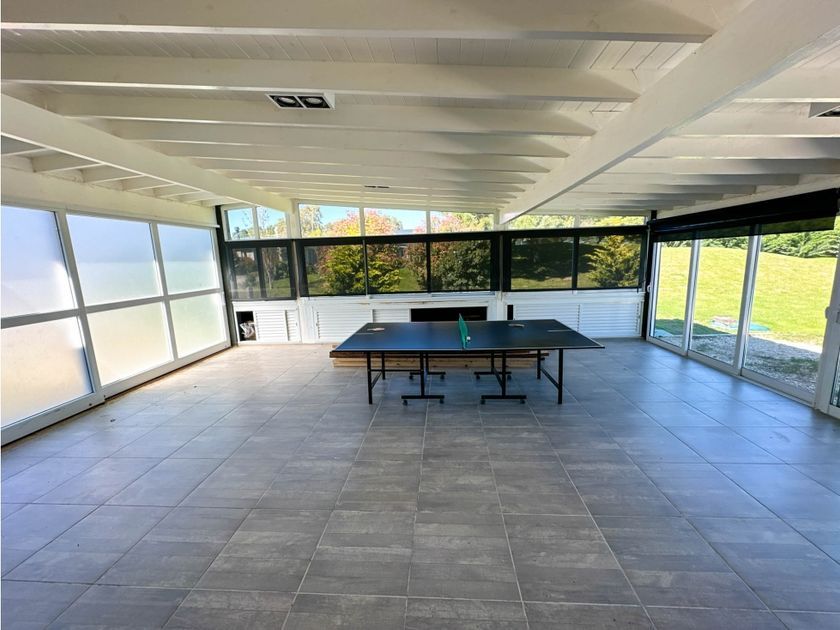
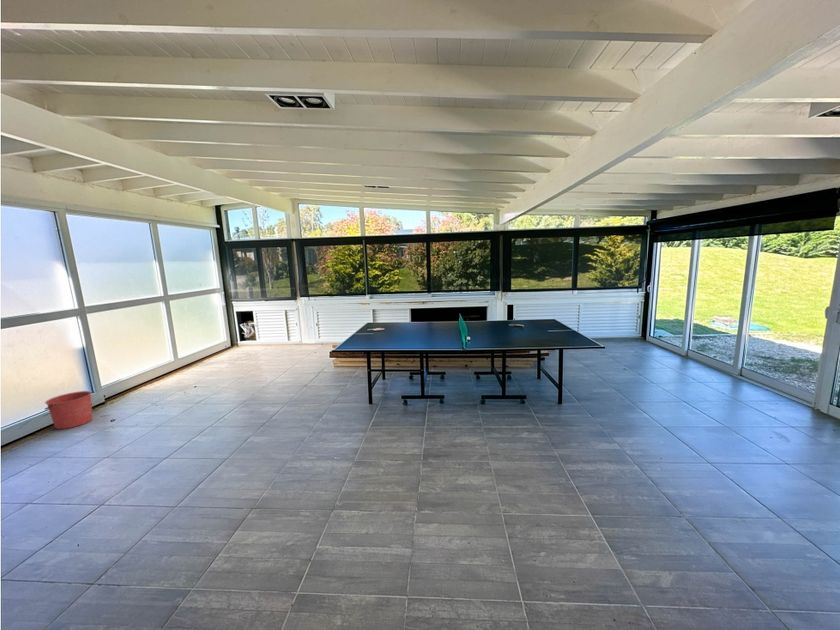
+ bucket (71, 410)
